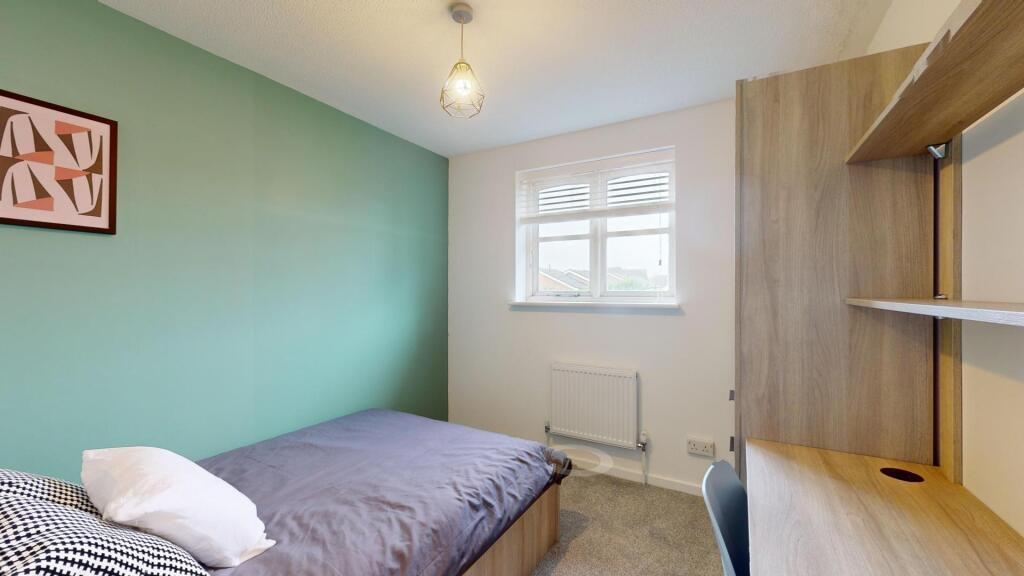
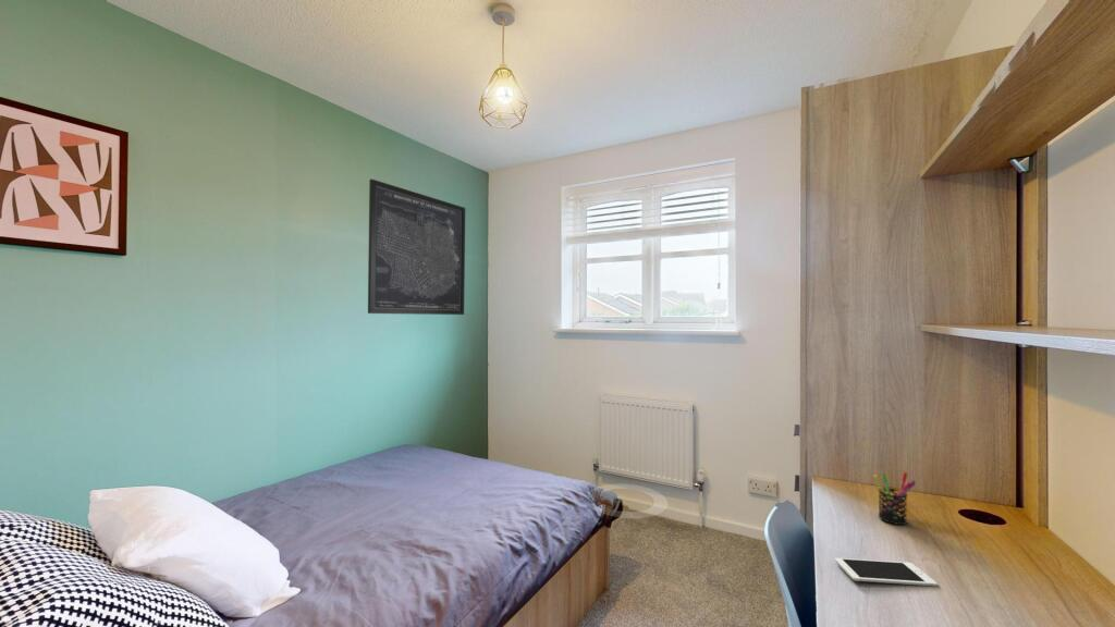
+ pen holder (892, 495)
+ wall art (421, 254)
+ cell phone (883, 571)
